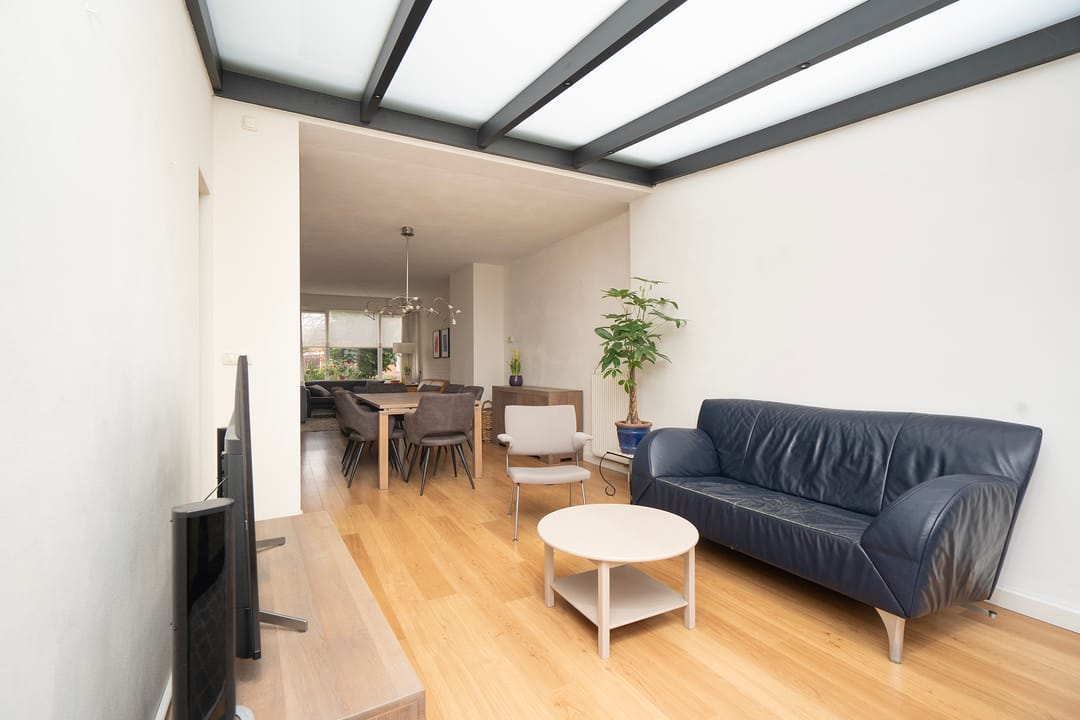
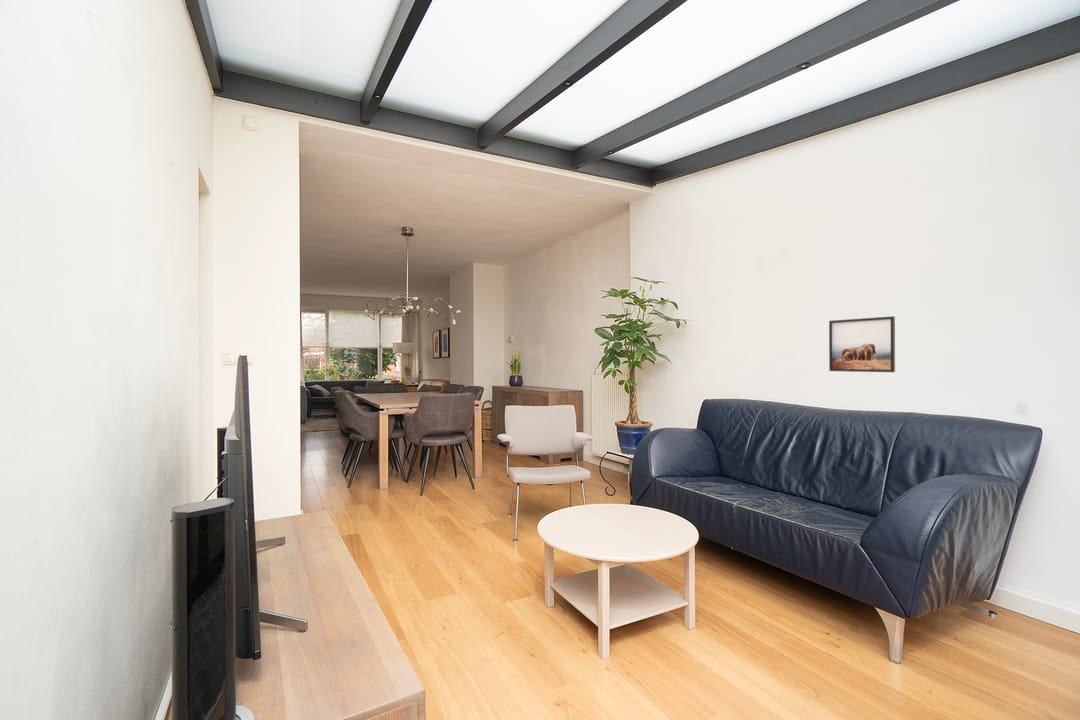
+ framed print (860, 345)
